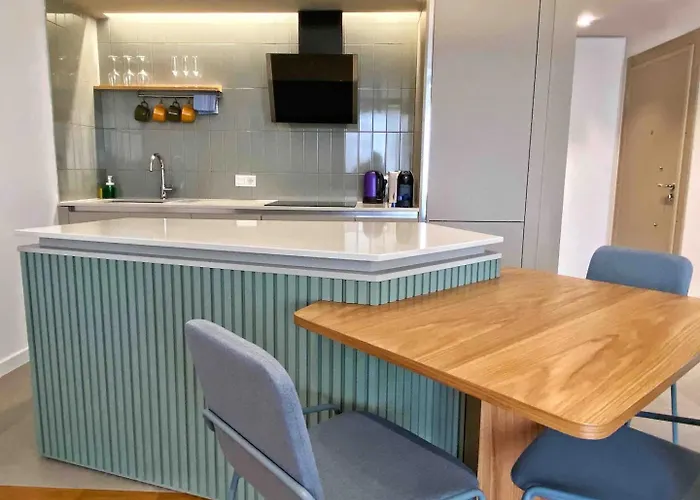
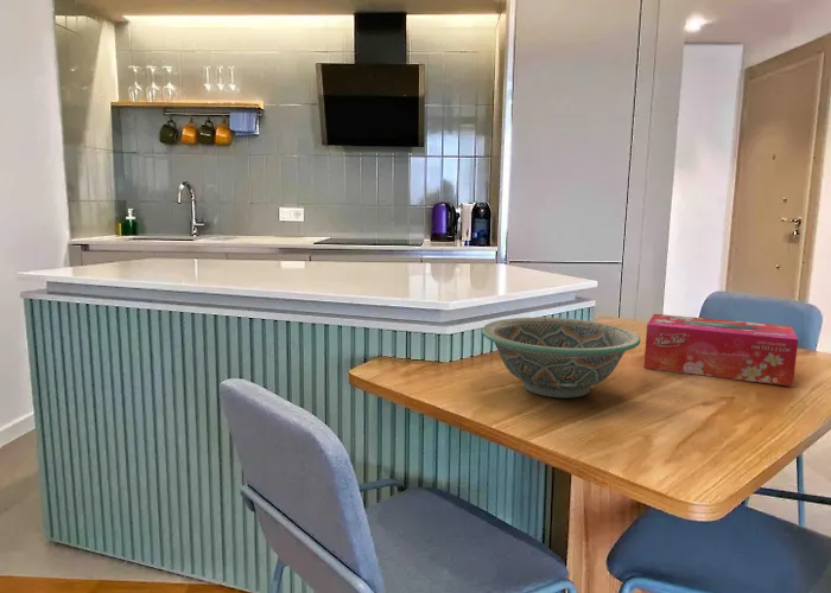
+ tissue box (717, 346)
+ decorative bowl (557, 359)
